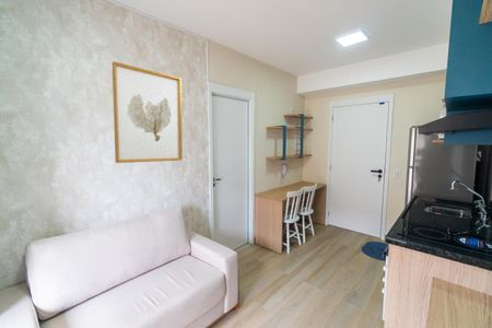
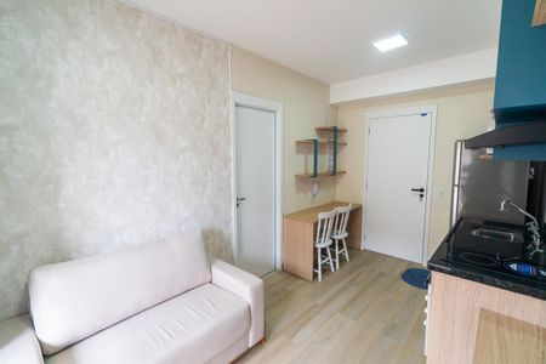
- wall art (151, 117)
